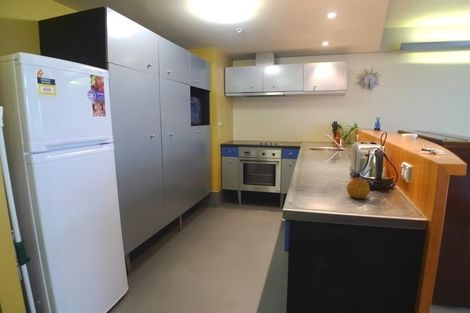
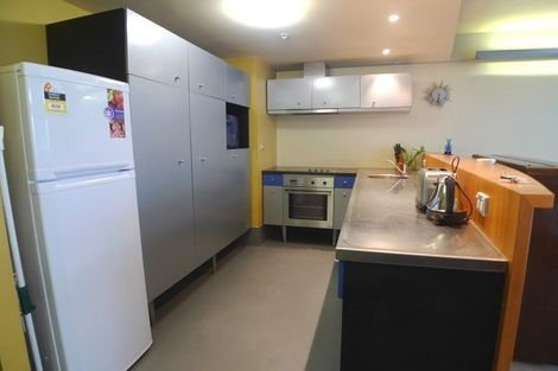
- fruit (358, 187)
